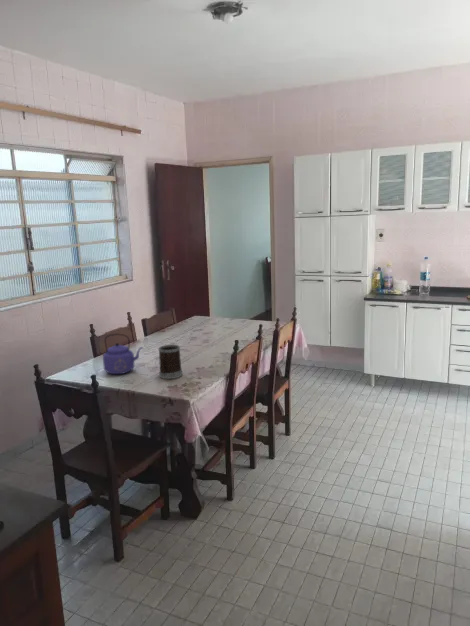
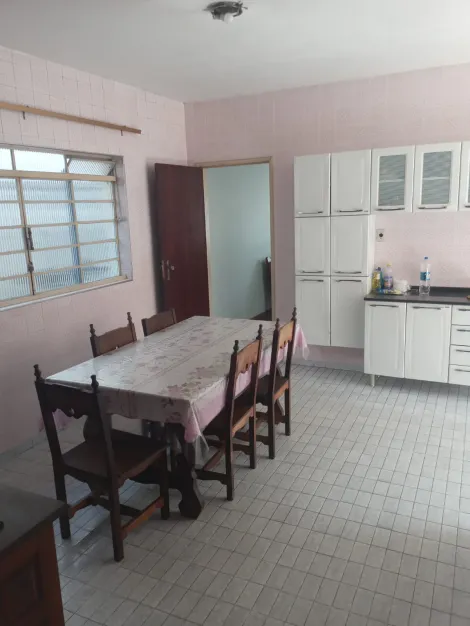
- mug (168, 362)
- kettle (122, 352)
